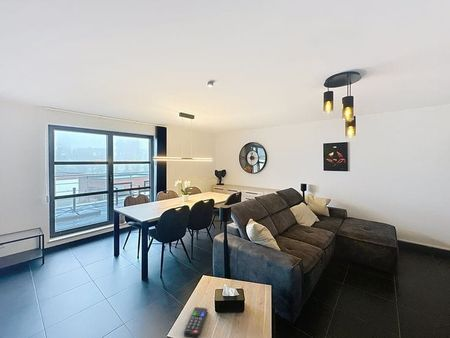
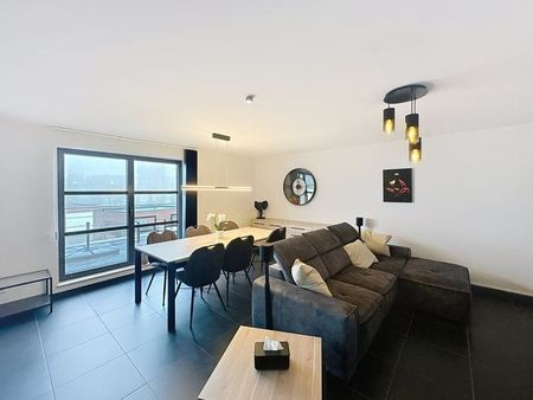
- remote control (196, 321)
